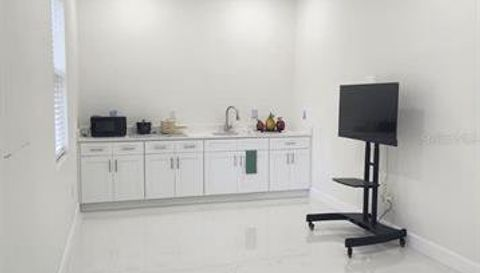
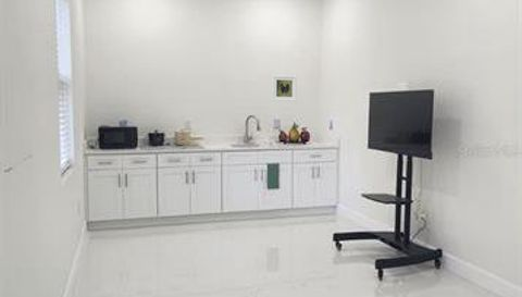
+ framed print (284, 88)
